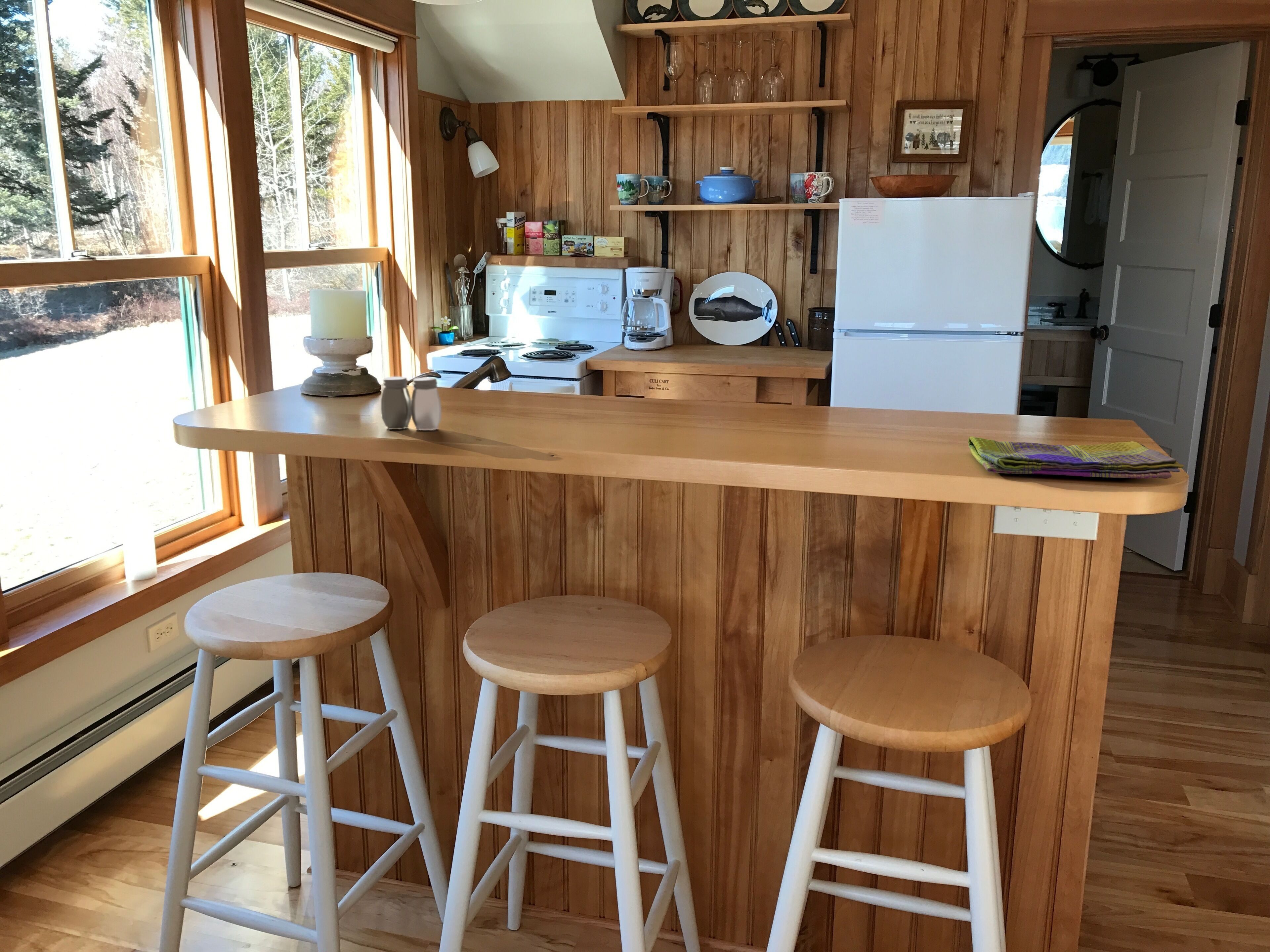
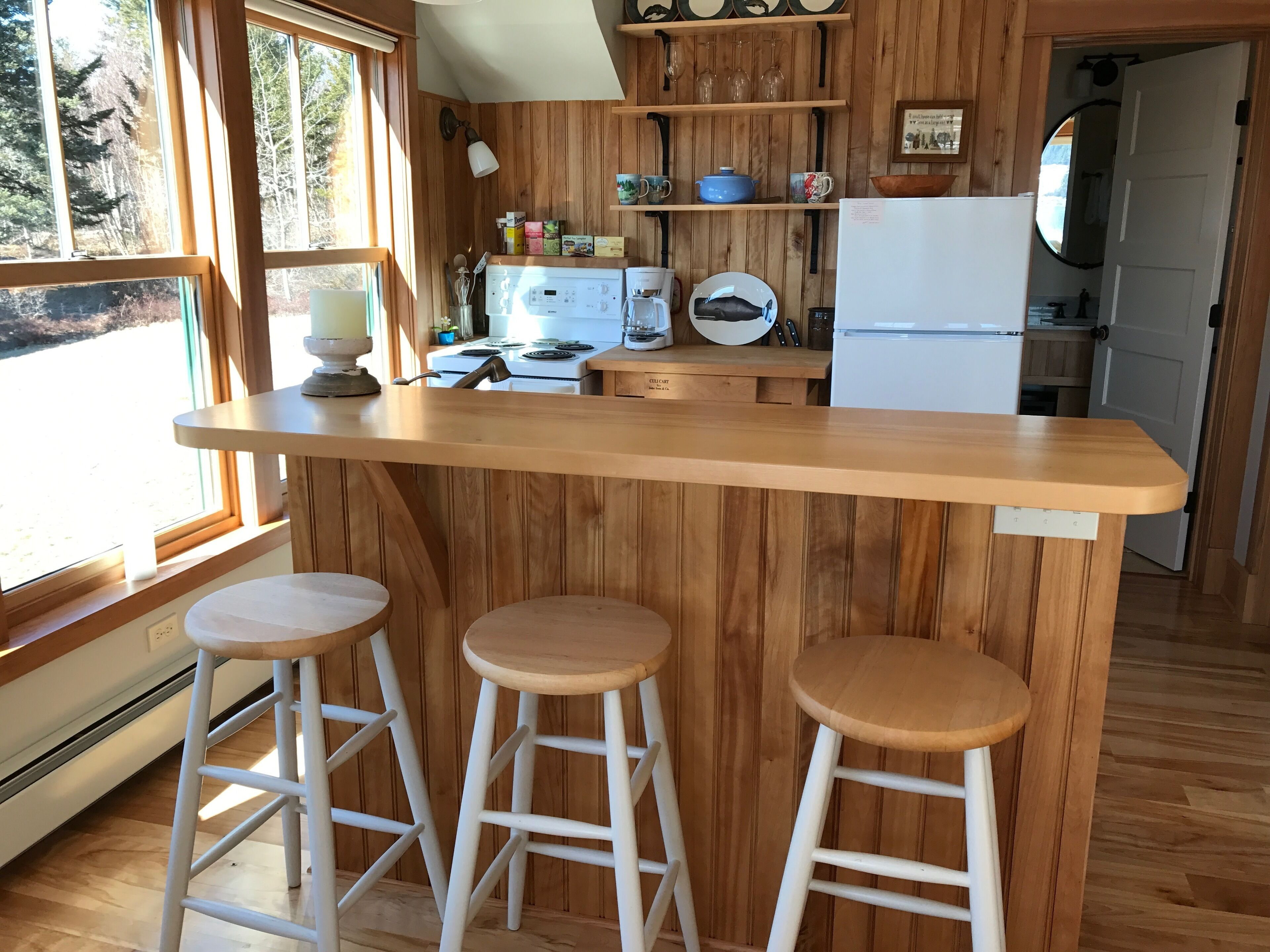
- salt and pepper shaker (411, 403)
- dish towel (1068, 456)
